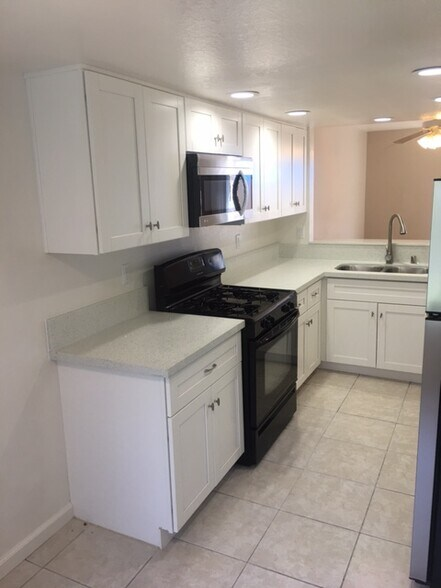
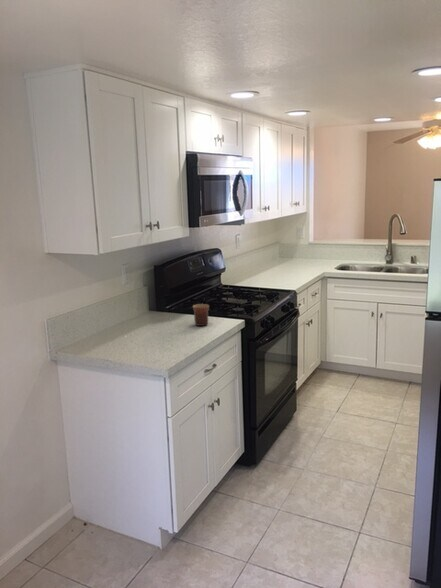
+ mug (201, 314)
